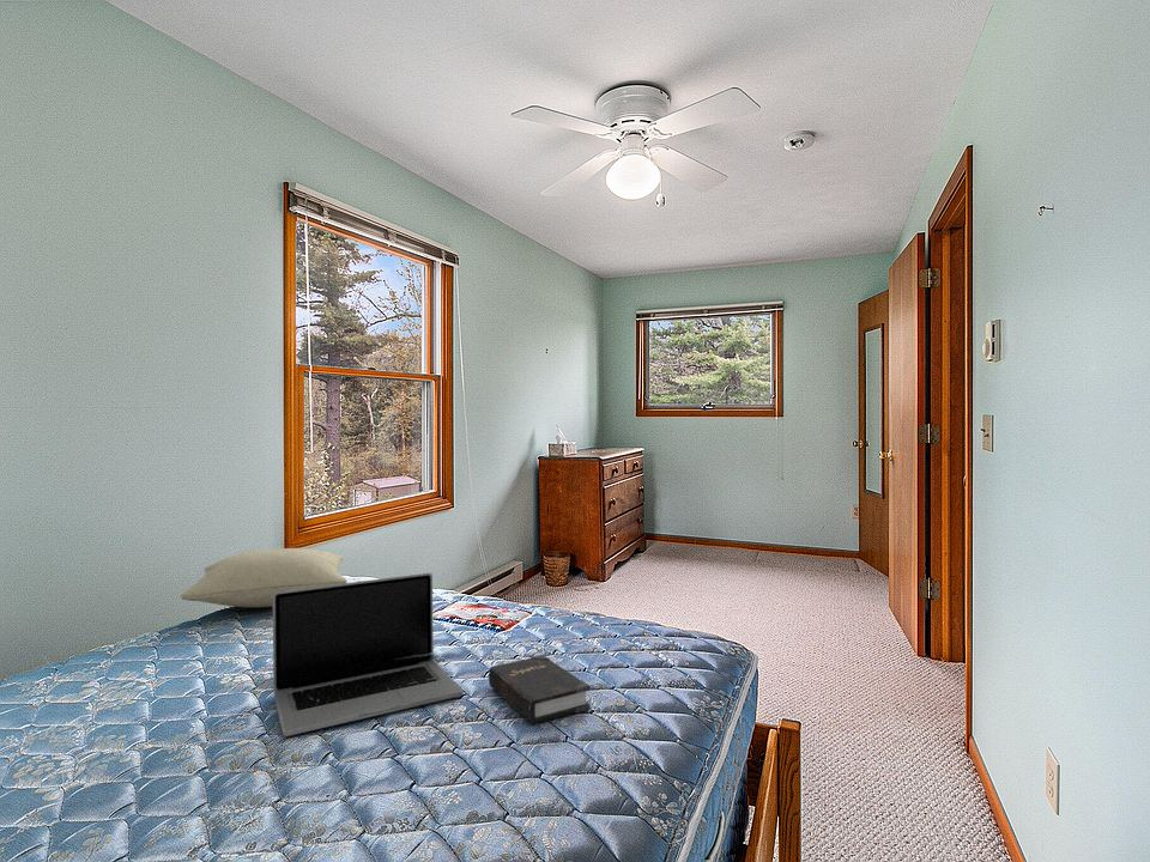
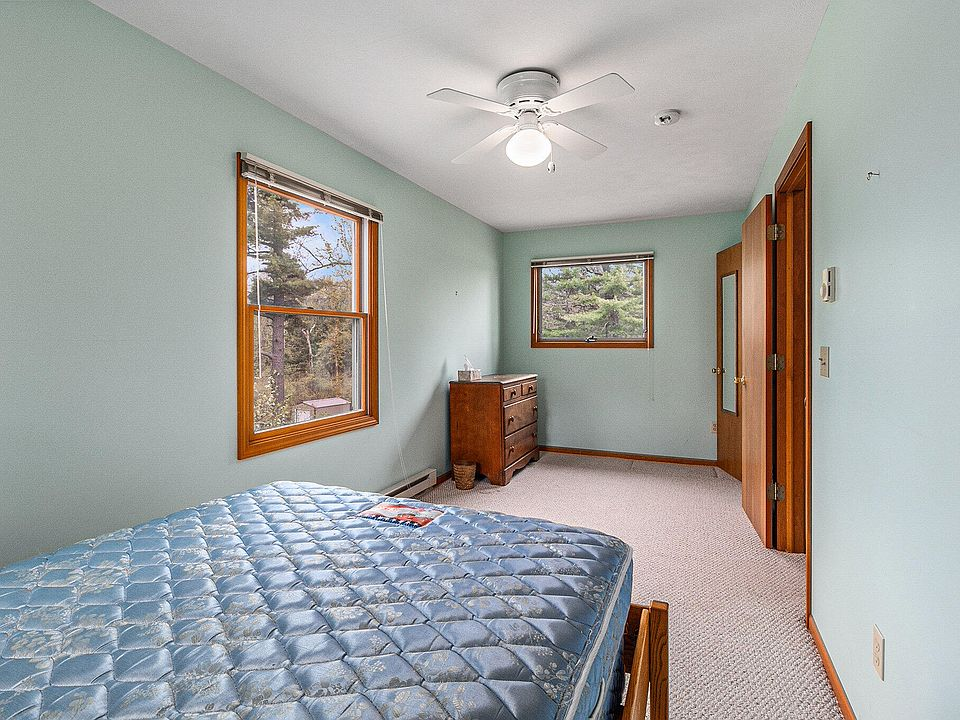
- pillow (272, 575)
- hardback book (537, 686)
- laptop (368, 644)
